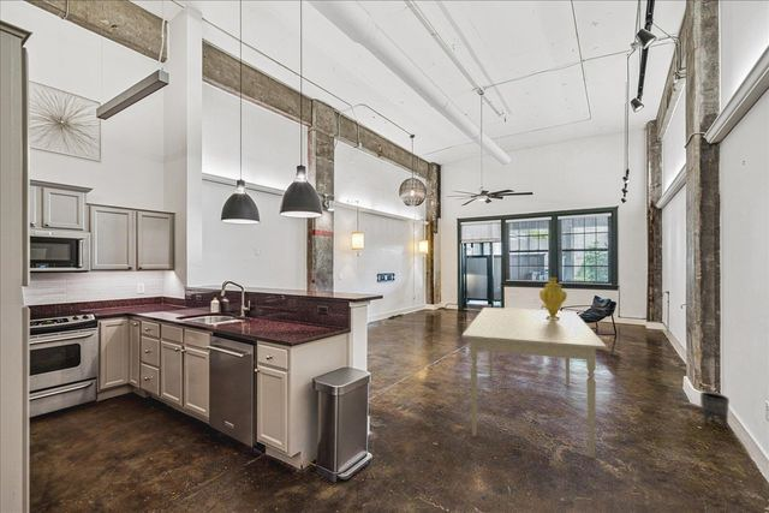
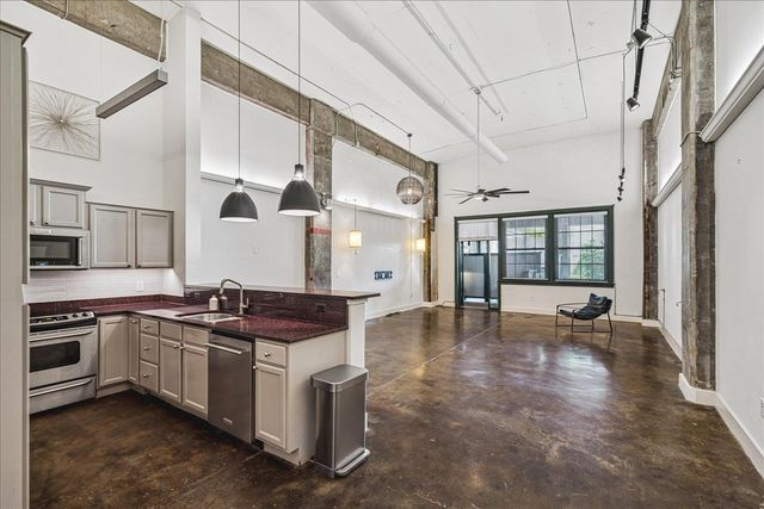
- decorative urn (553, 298)
- planter (714, 410)
- dining table (527, 353)
